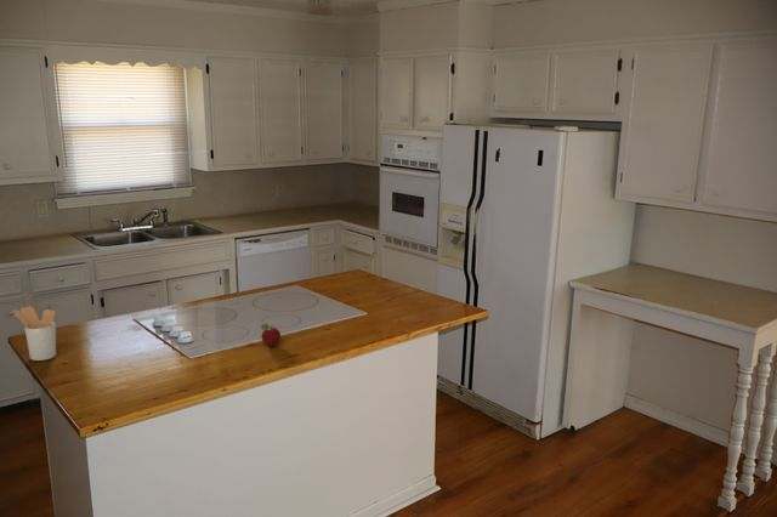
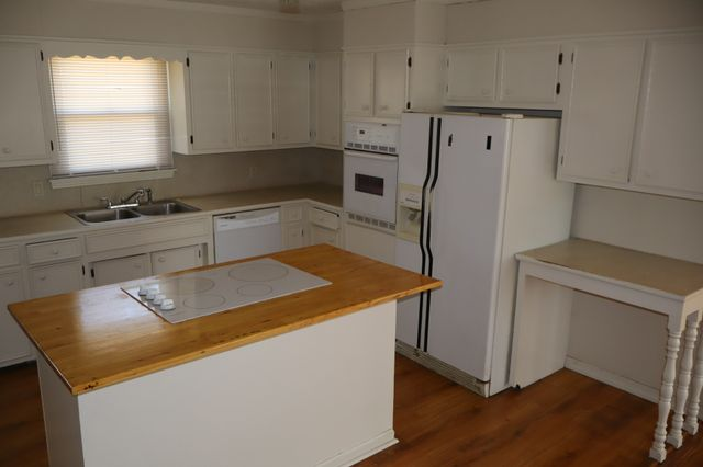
- fruit (268, 333)
- utensil holder (35, 331)
